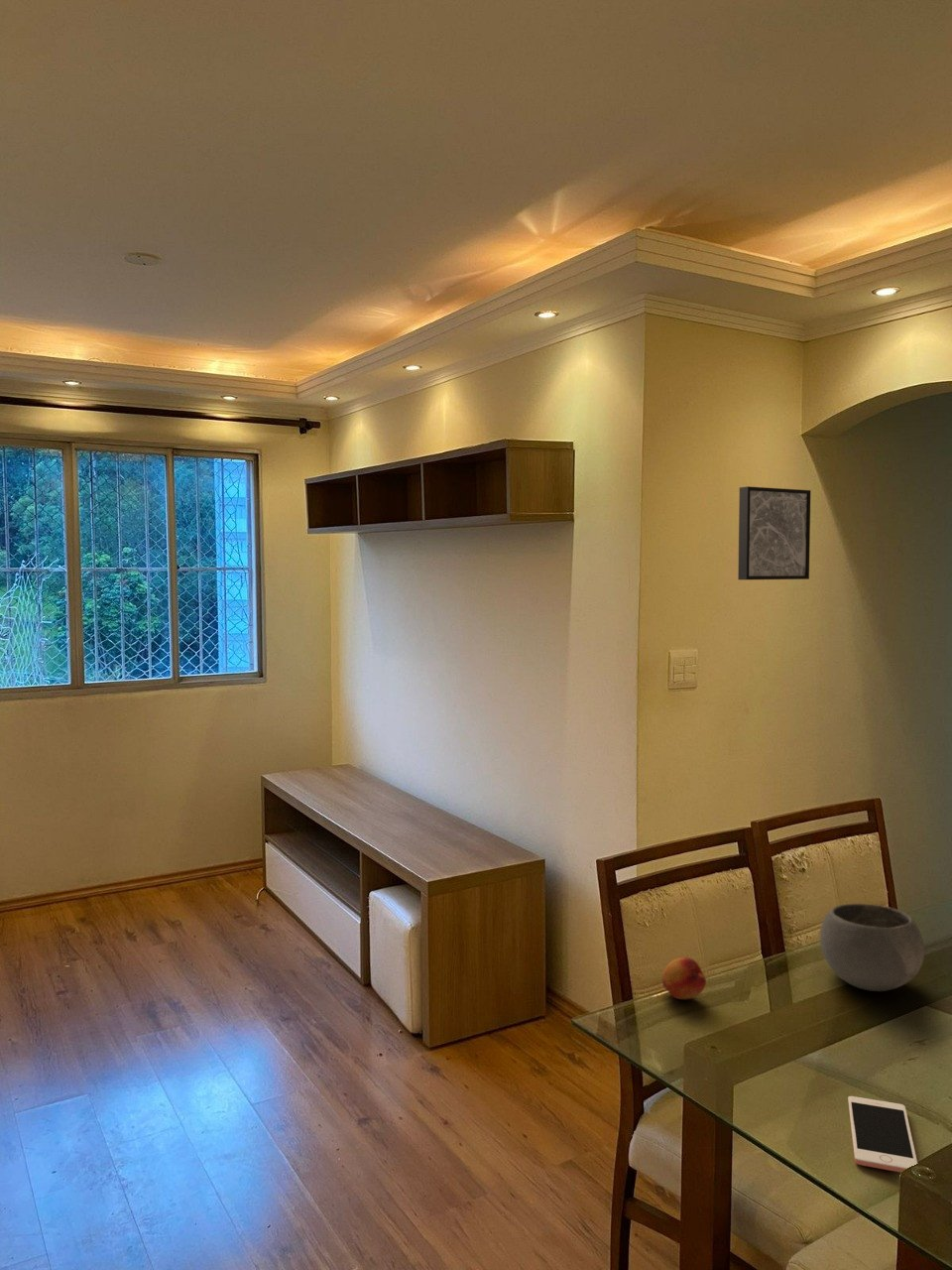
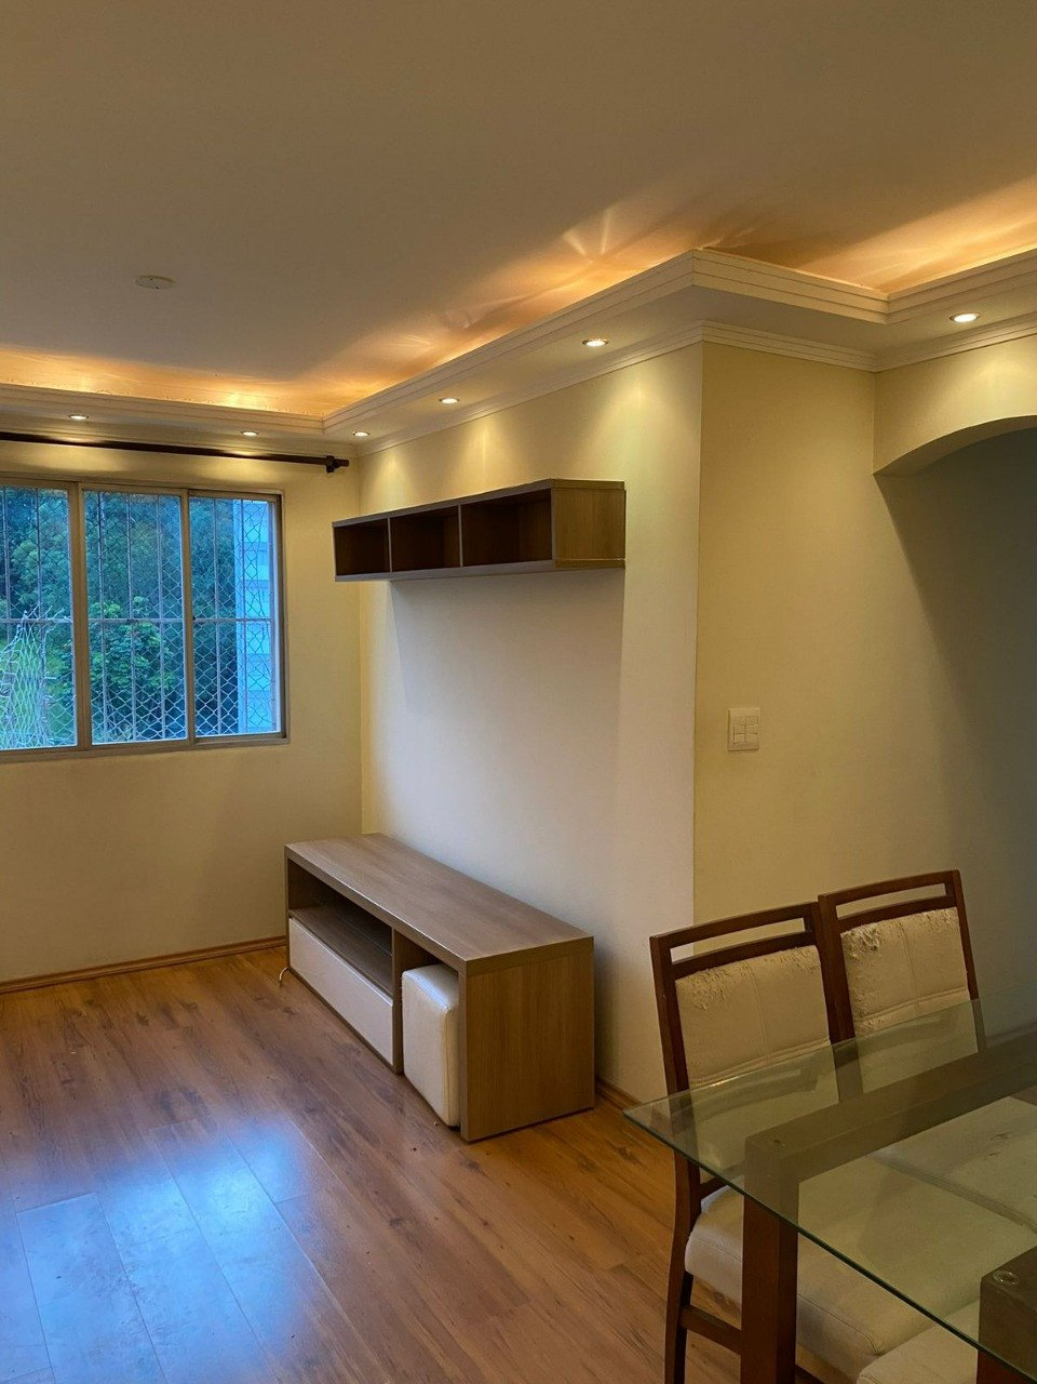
- cell phone (881, 1132)
- fruit (682, 977)
- wall art (774, 534)
- bowl (871, 950)
